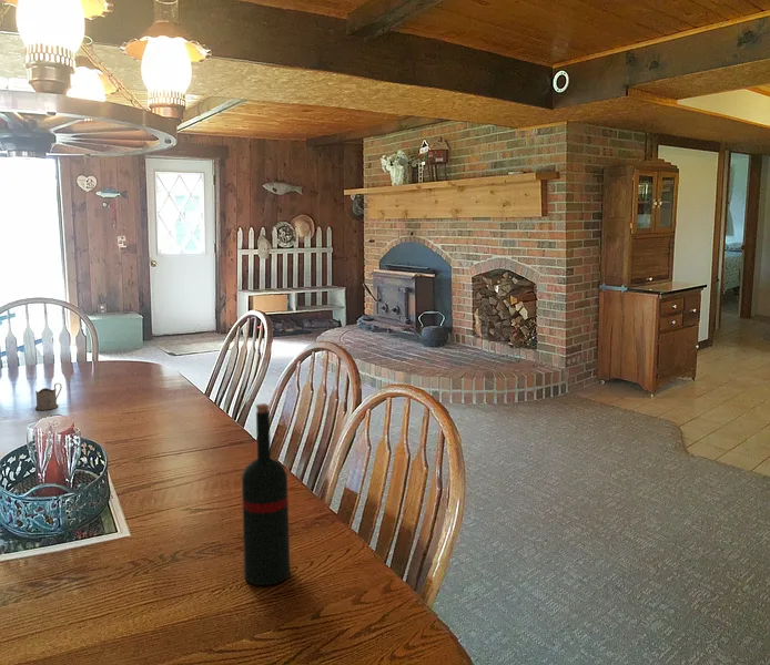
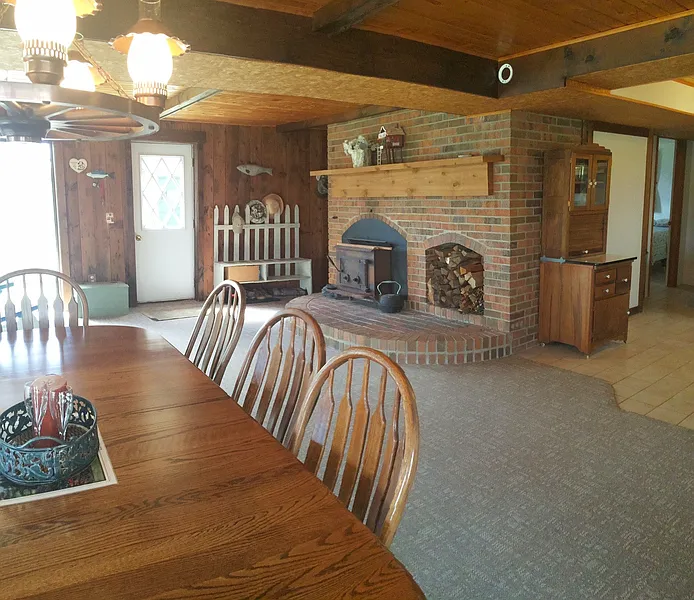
- wine bottle (262, 489)
- tea glass holder (48, 392)
